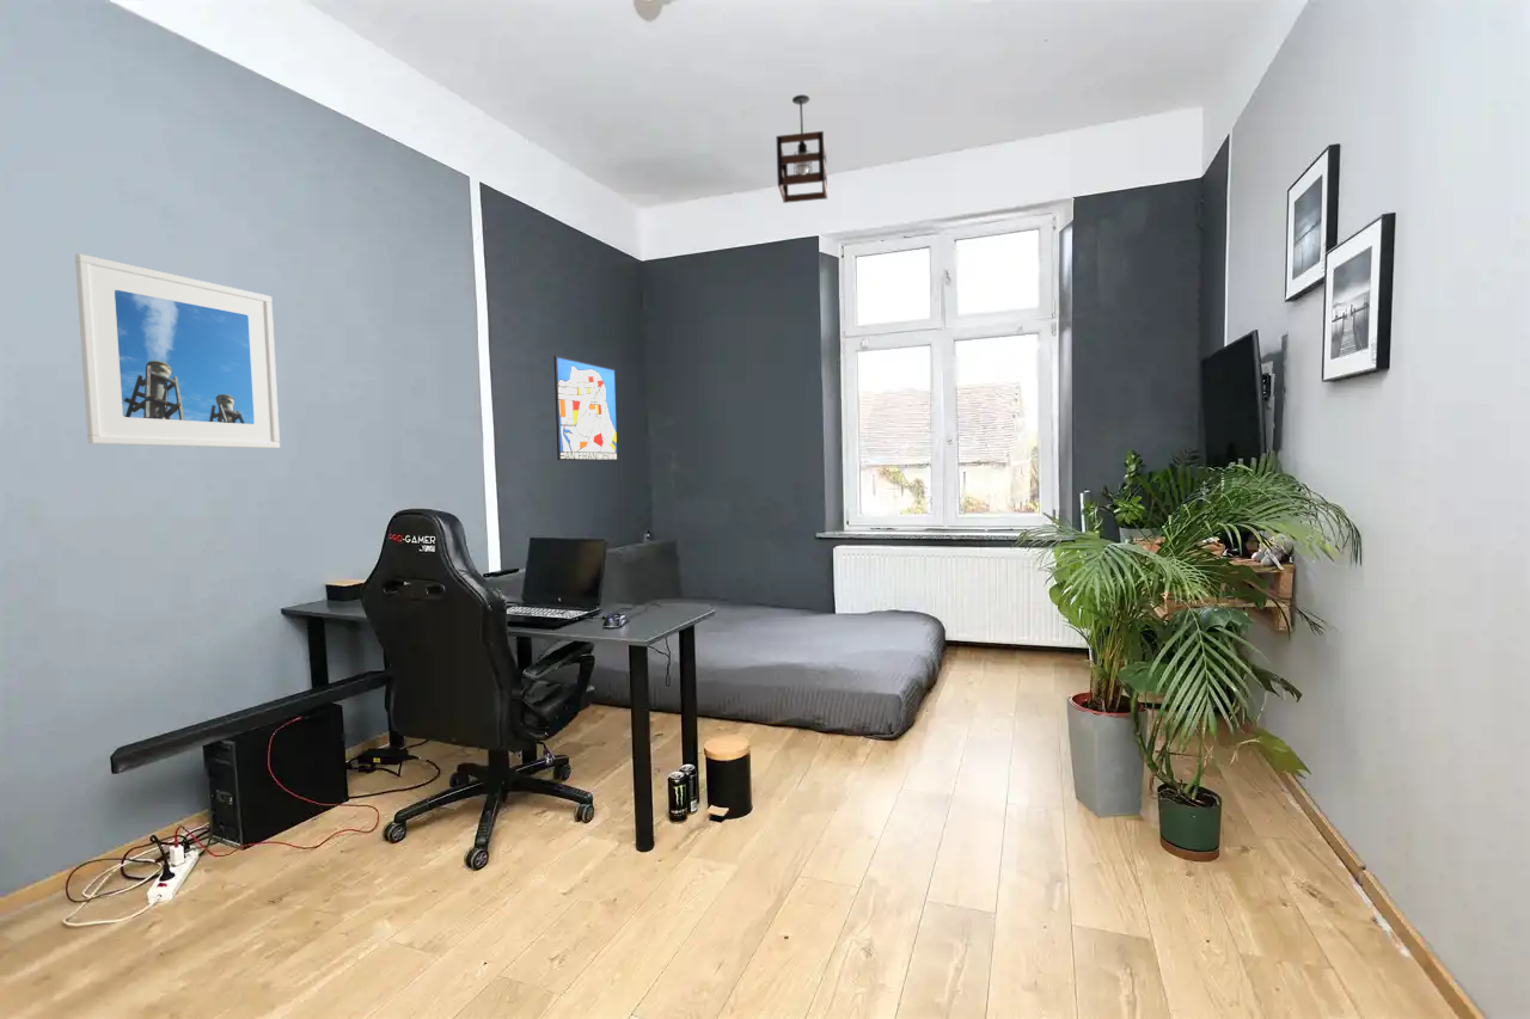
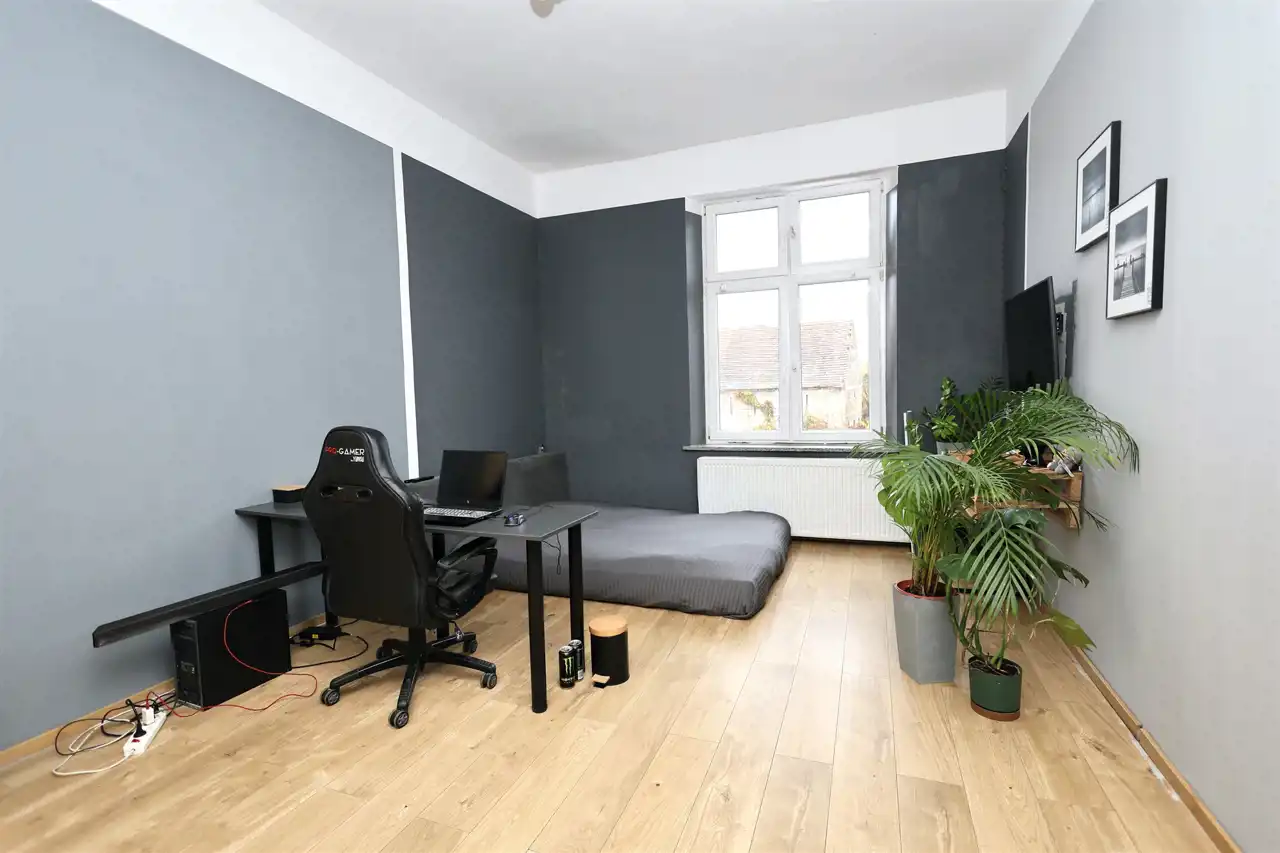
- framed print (189, 362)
- wall art (587, 411)
- pendant light (802, 146)
